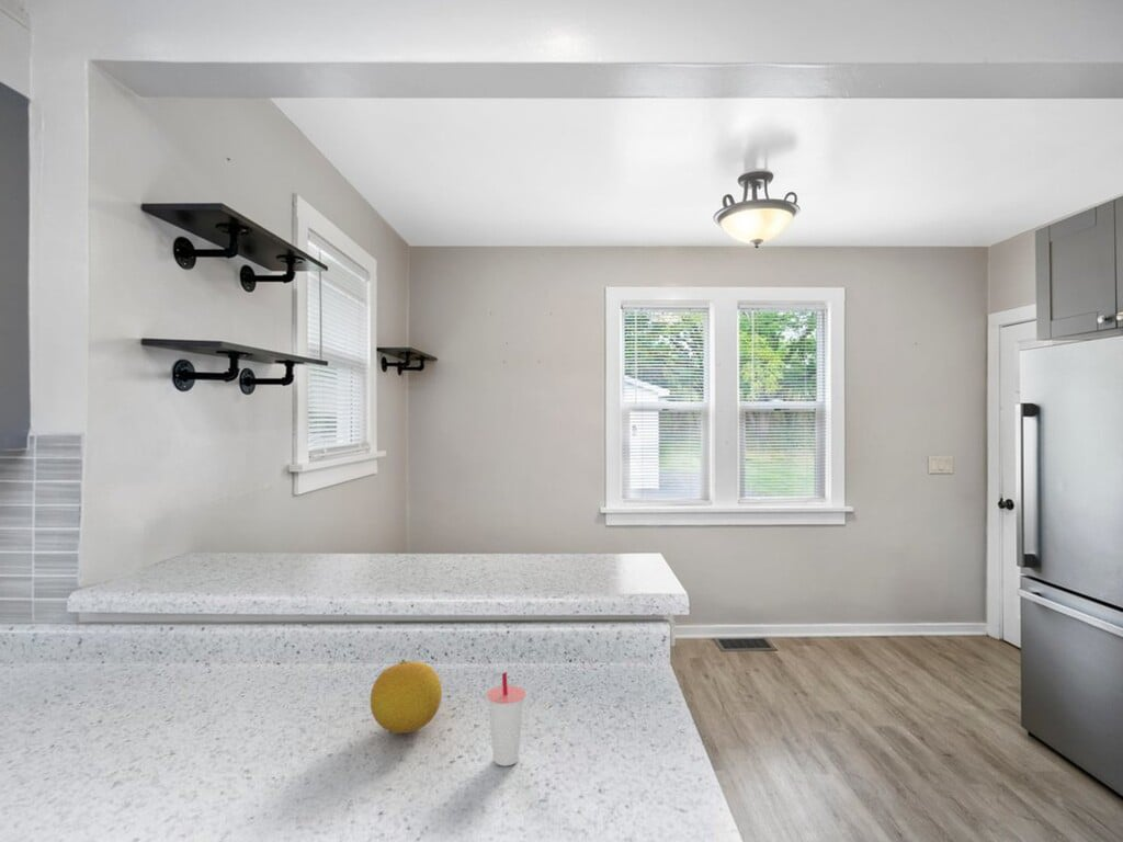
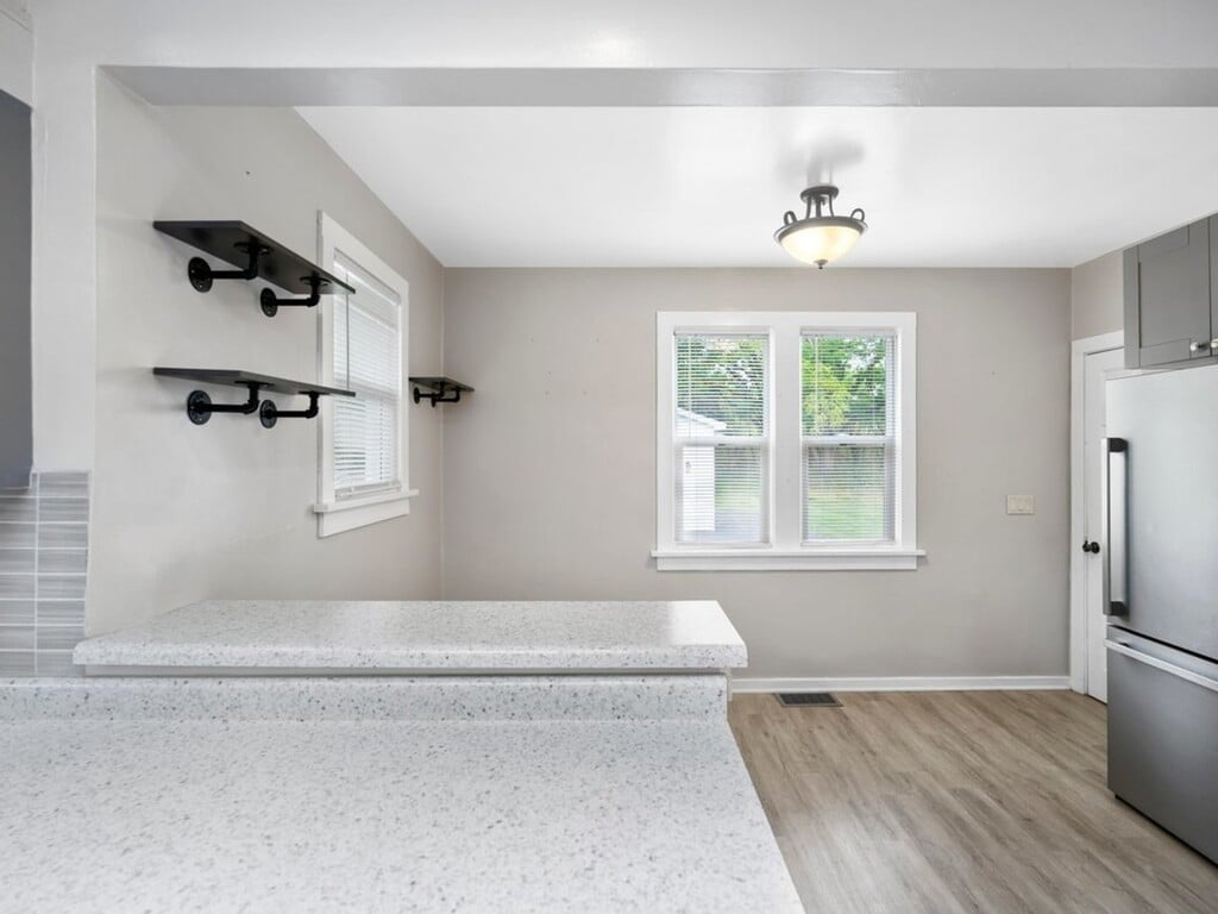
- fruit (406, 695)
- cup (506, 715)
